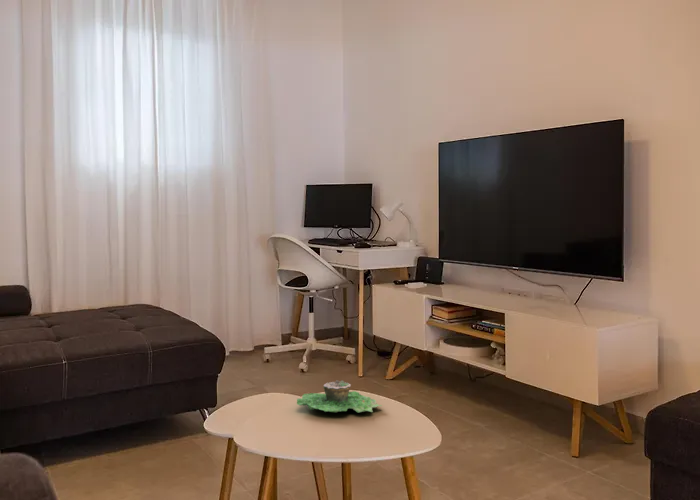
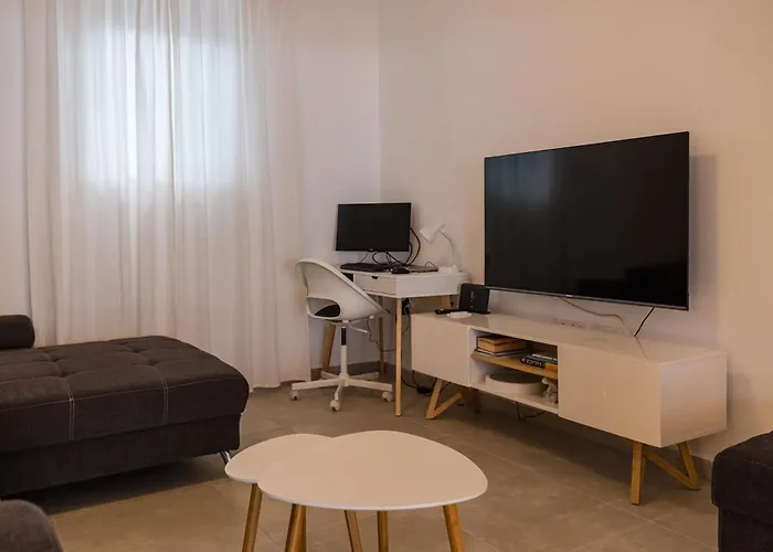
- succulent planter (339, 394)
